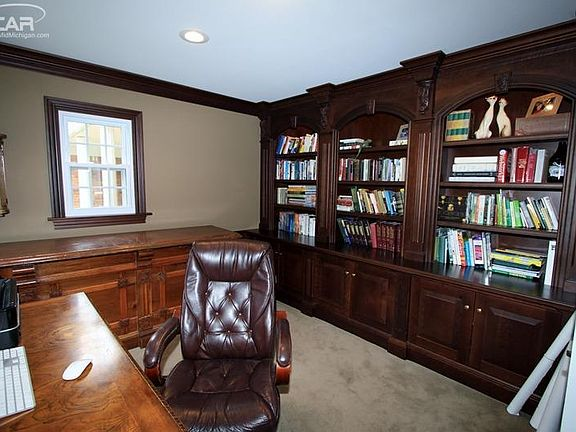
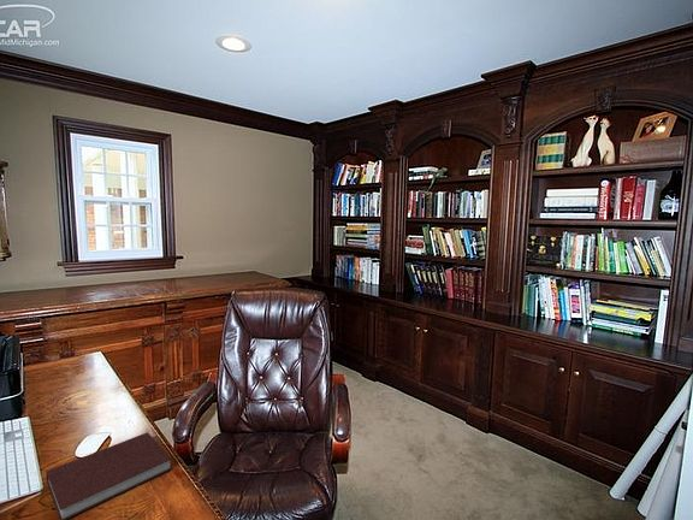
+ notebook (111, 469)
